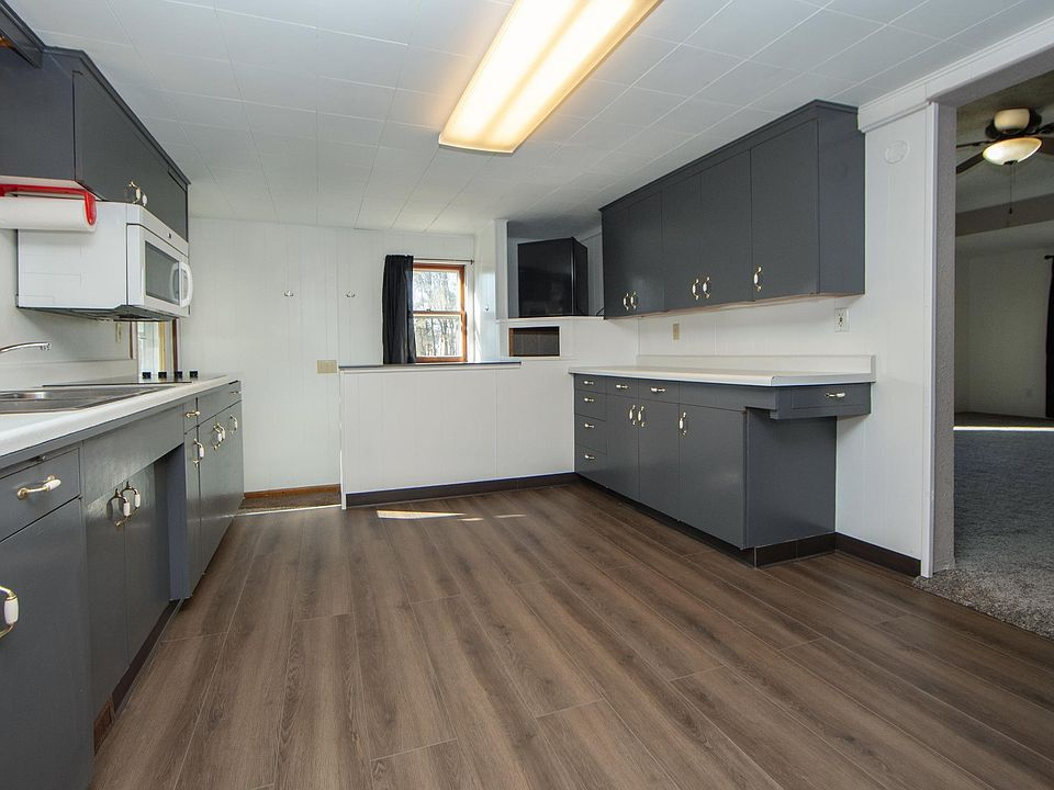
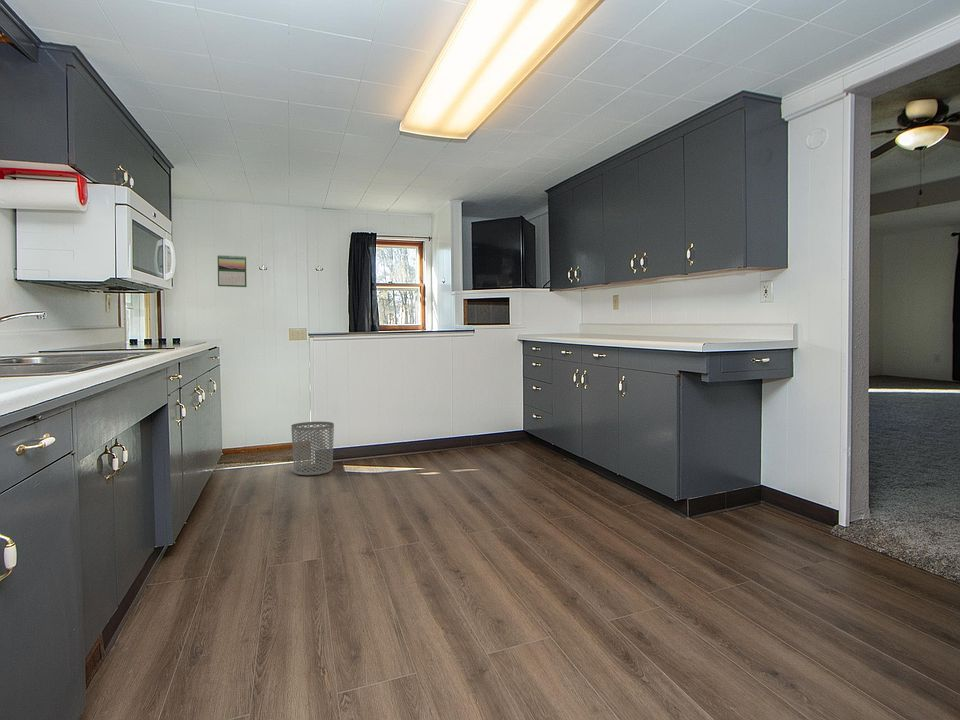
+ calendar (232, 270)
+ waste bin (313, 448)
